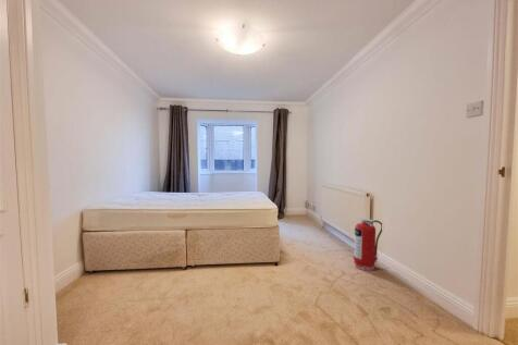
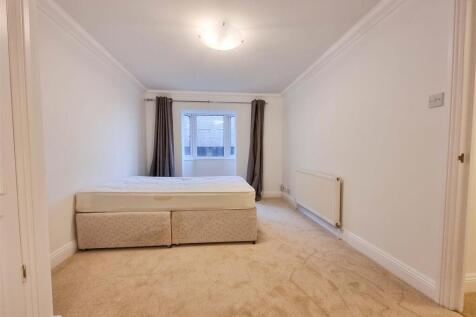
- fire extinguisher (369, 242)
